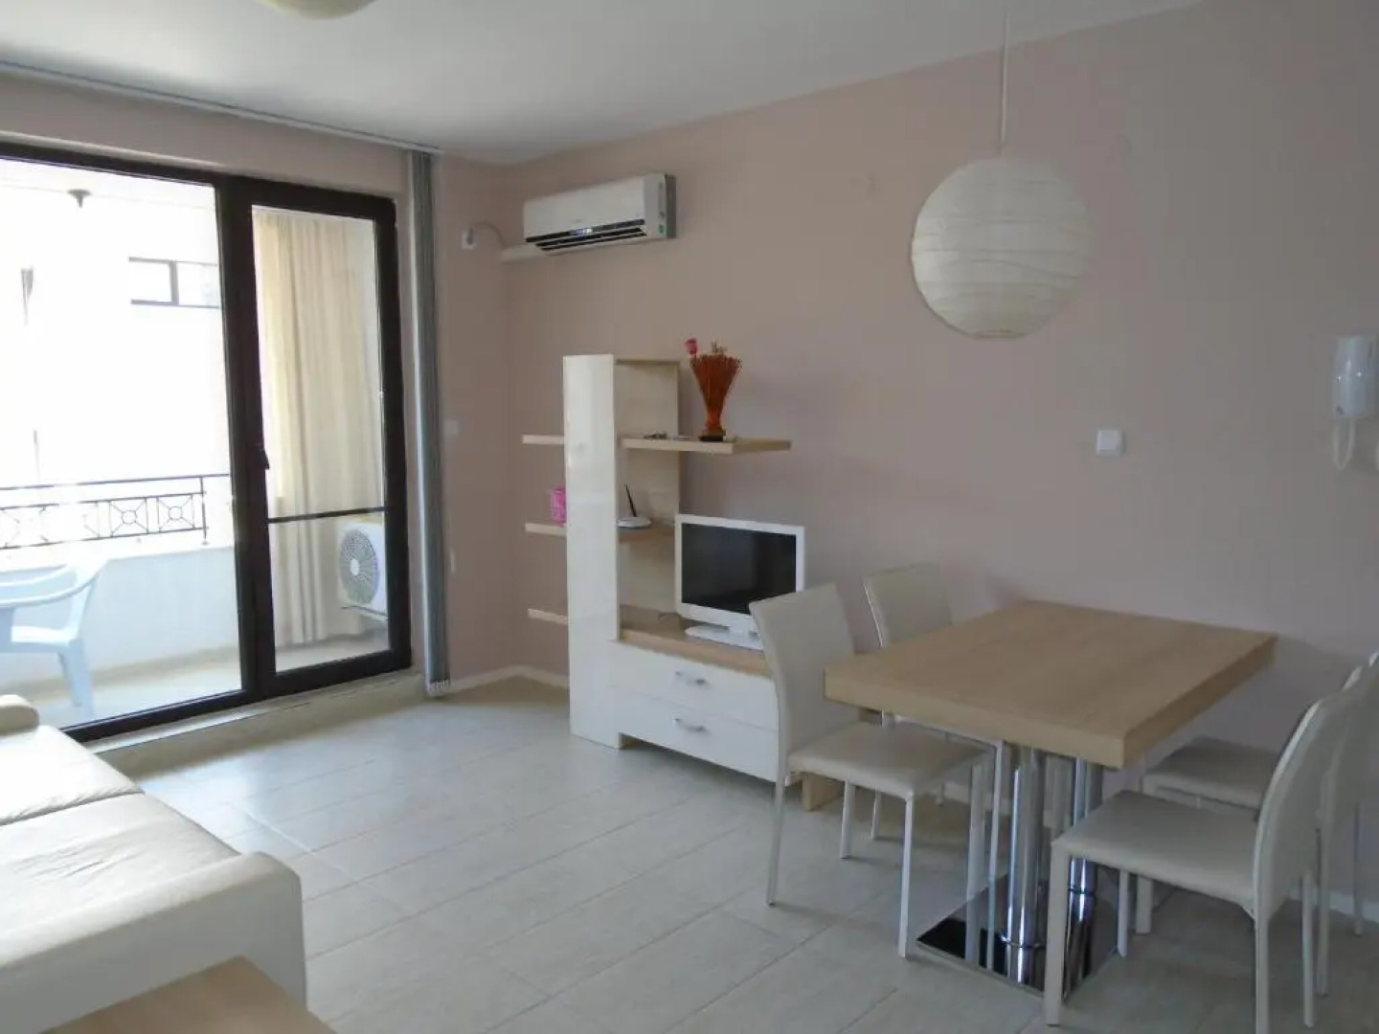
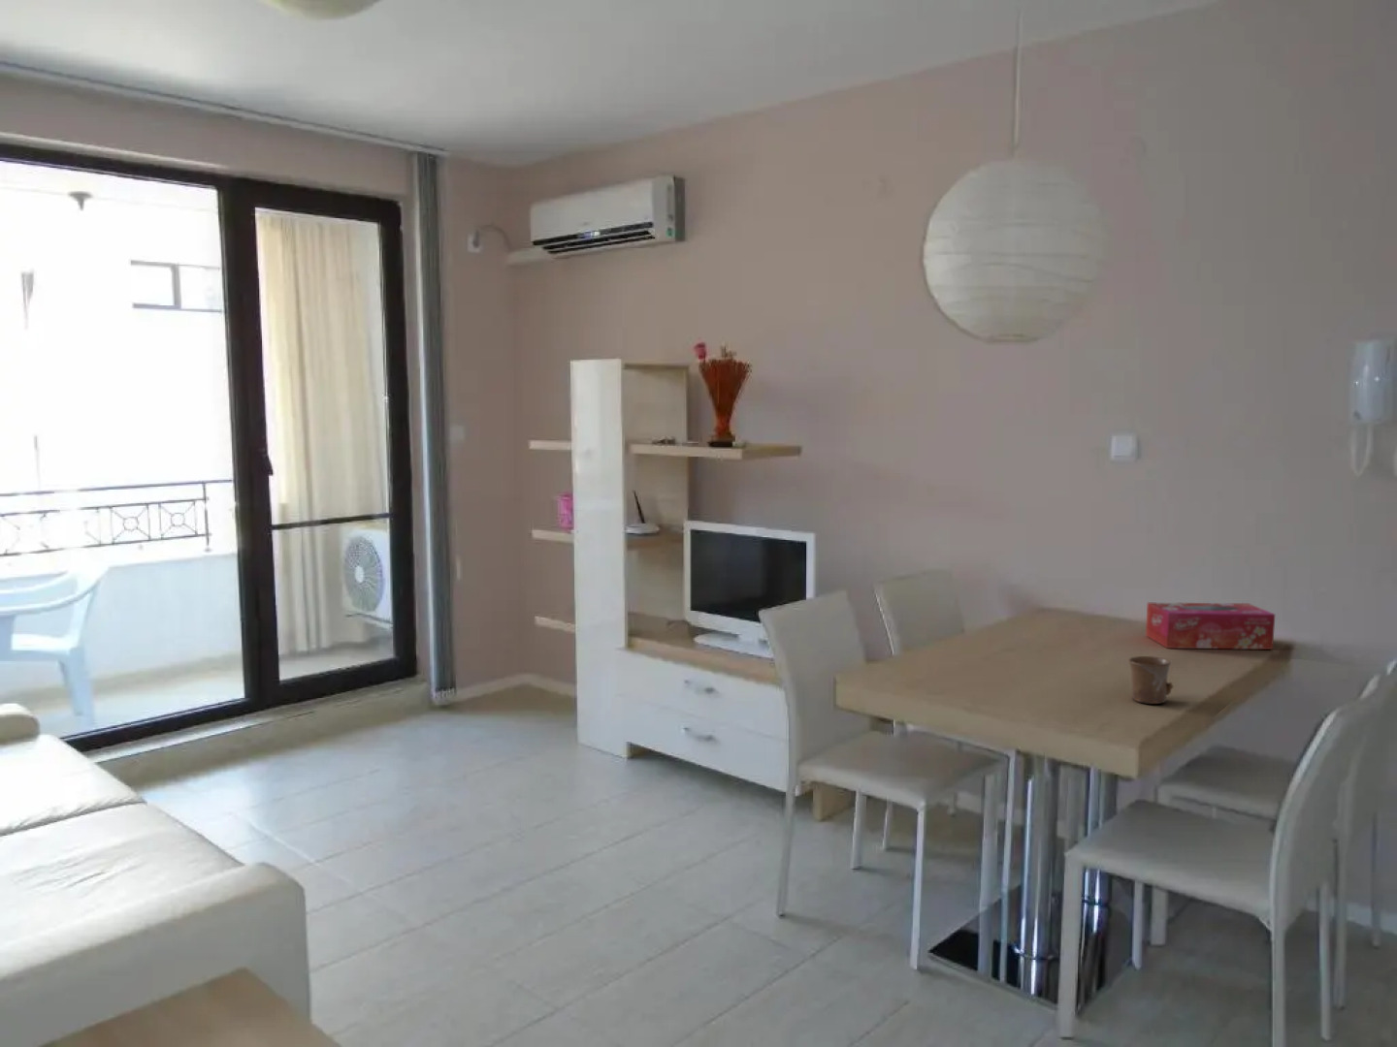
+ mug (1152, 679)
+ tissue box (1208, 626)
